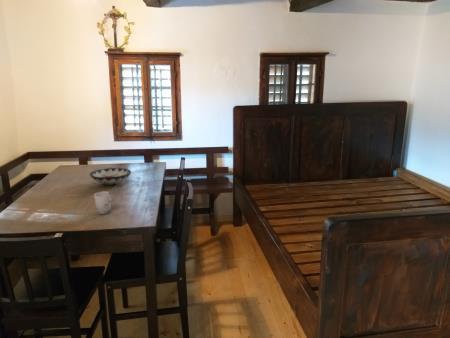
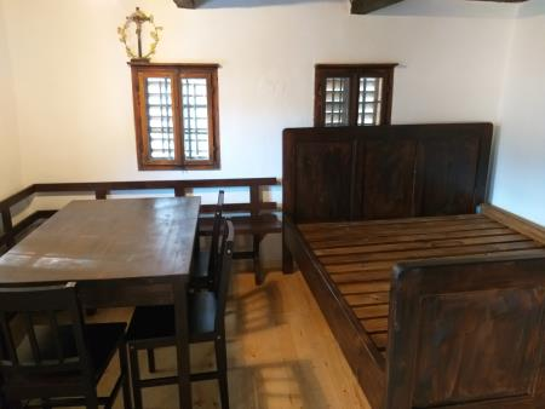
- cup (105, 202)
- bowl (111, 178)
